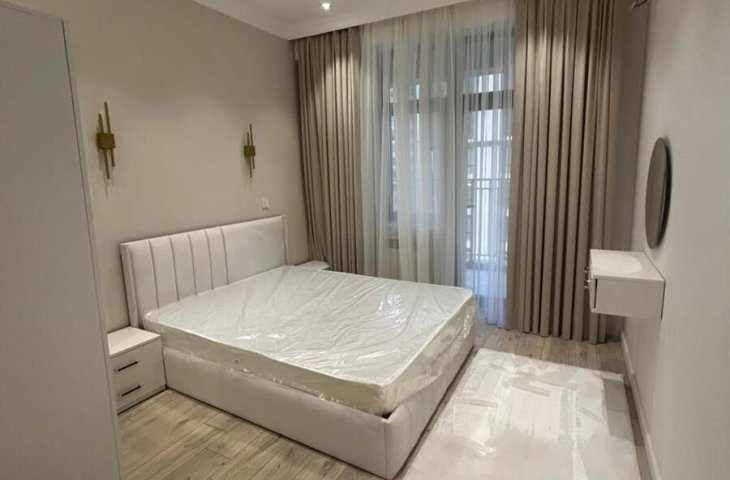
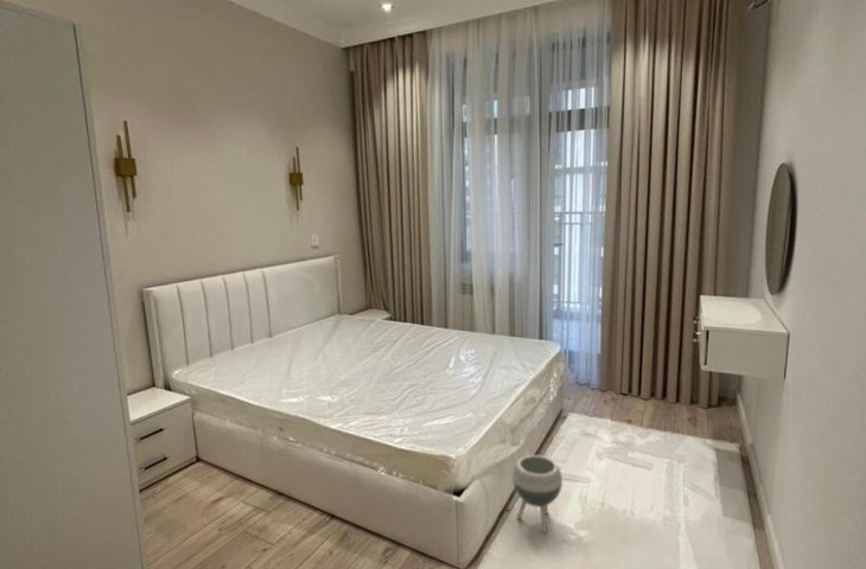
+ planter (536, 492)
